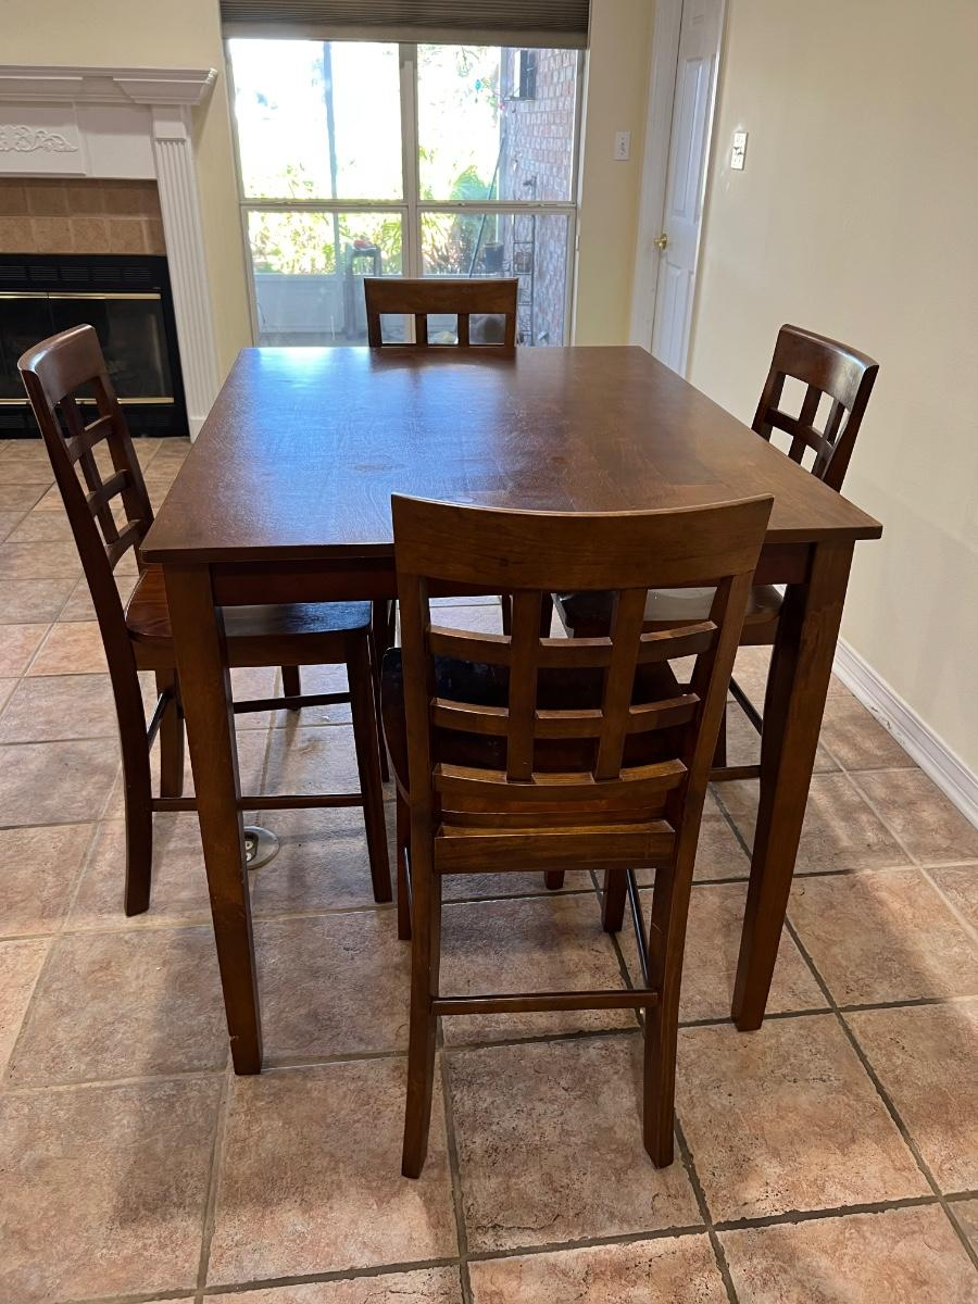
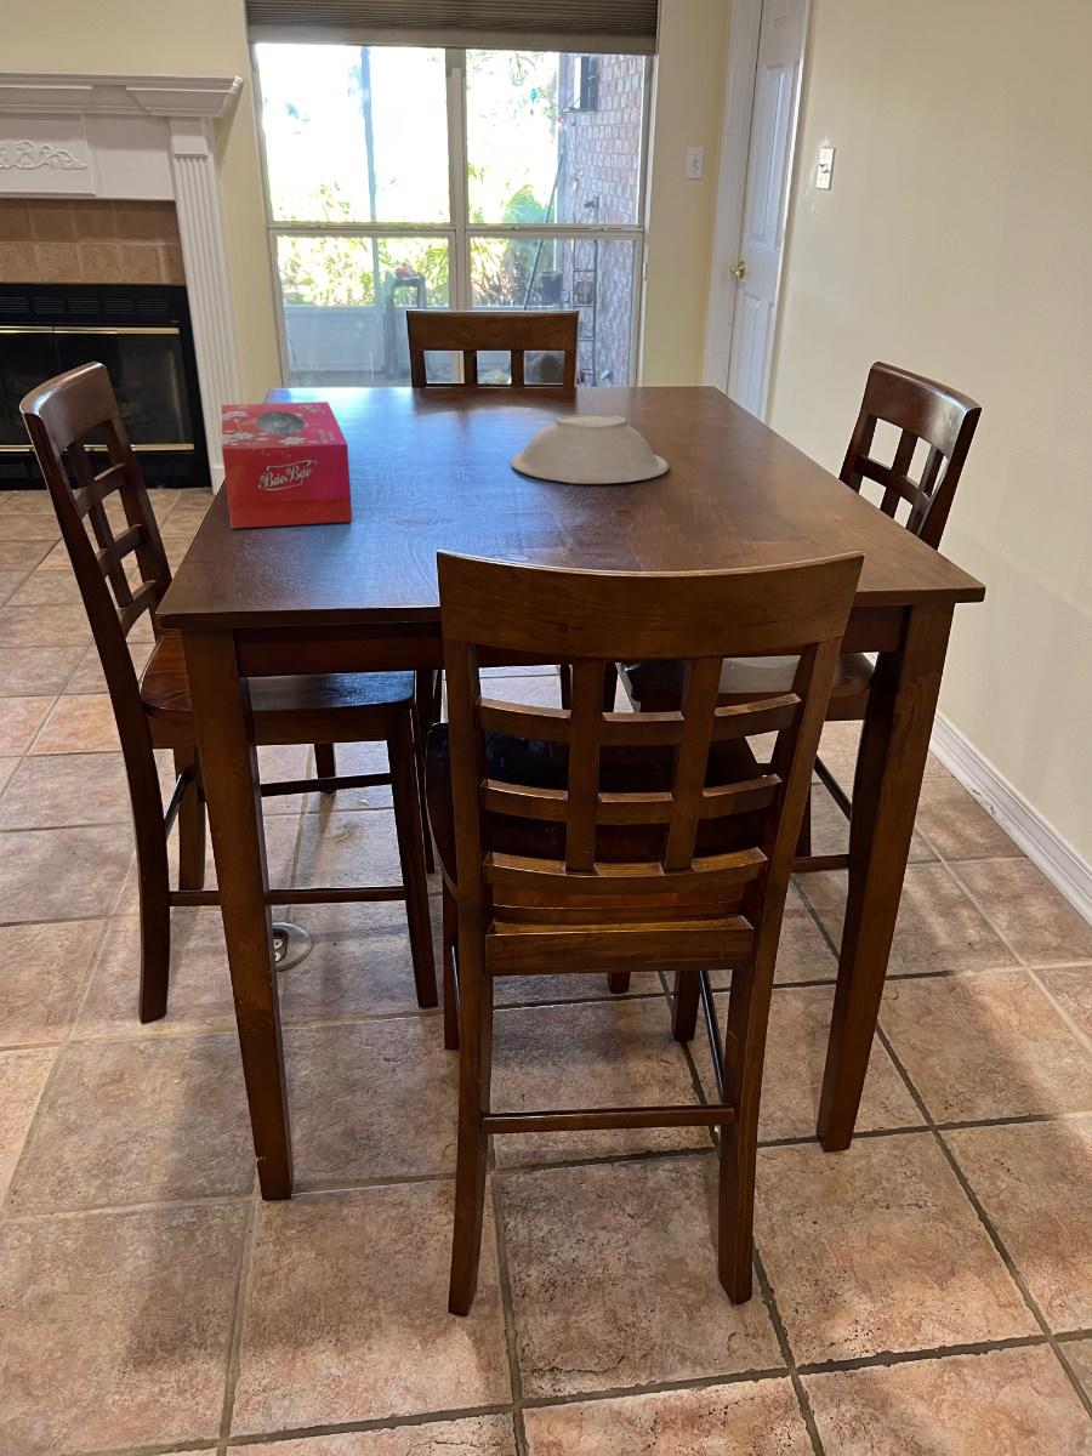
+ tissue box (283, 460)
+ bowl (590, 442)
